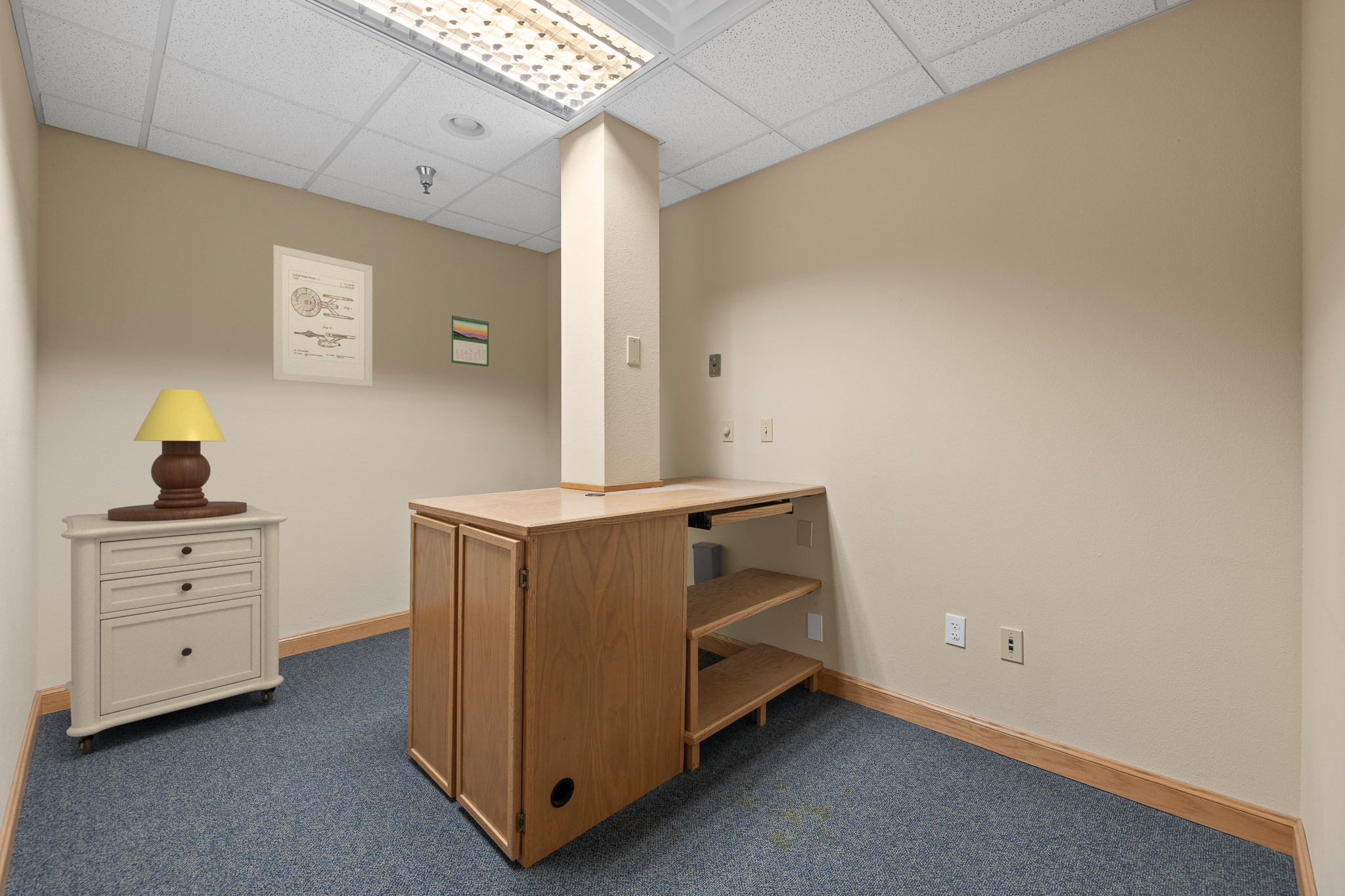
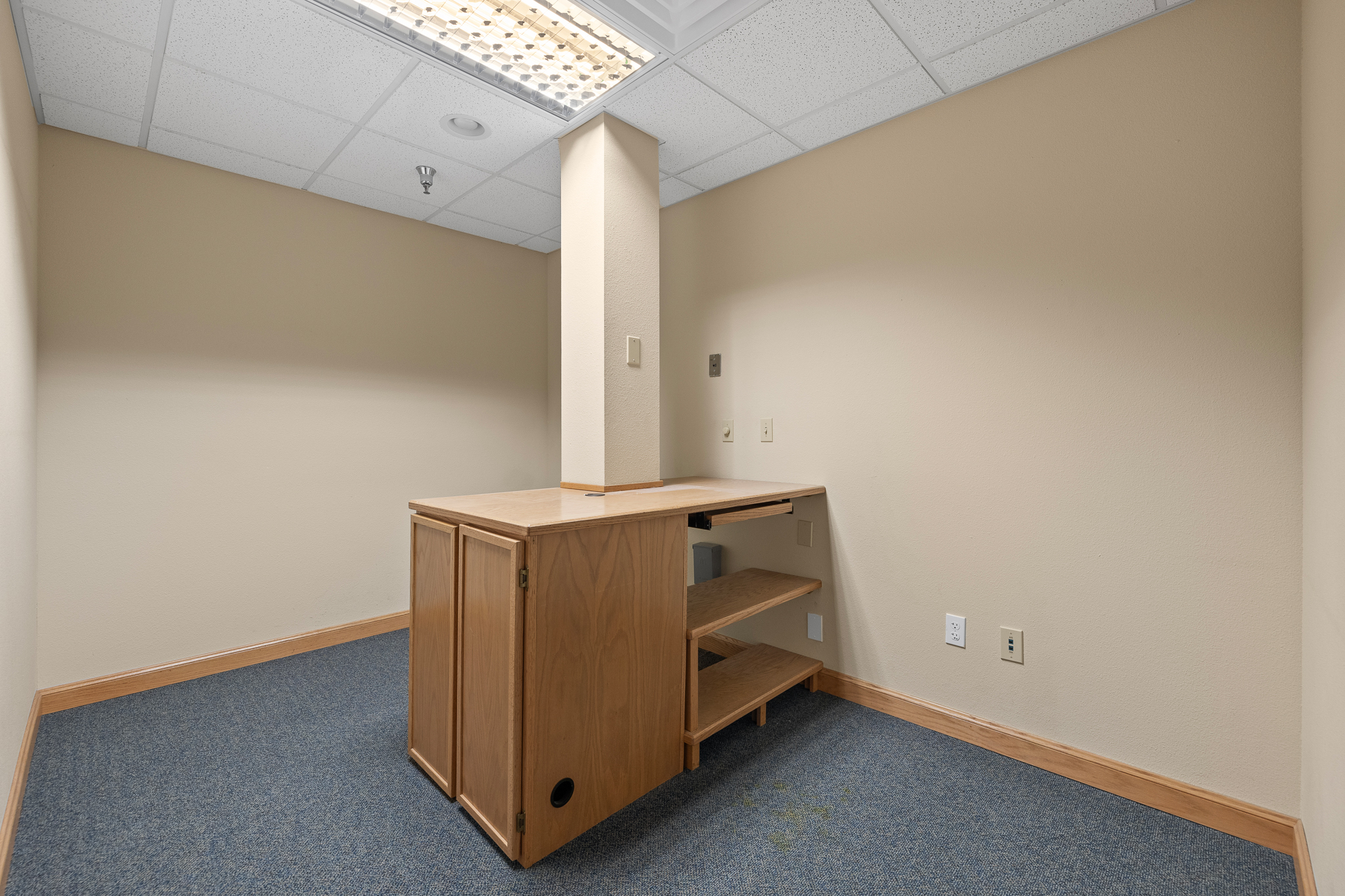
- filing cabinet (176, 610)
- table lamp (181, 452)
- wall art (325, 320)
- calendar (470, 341)
